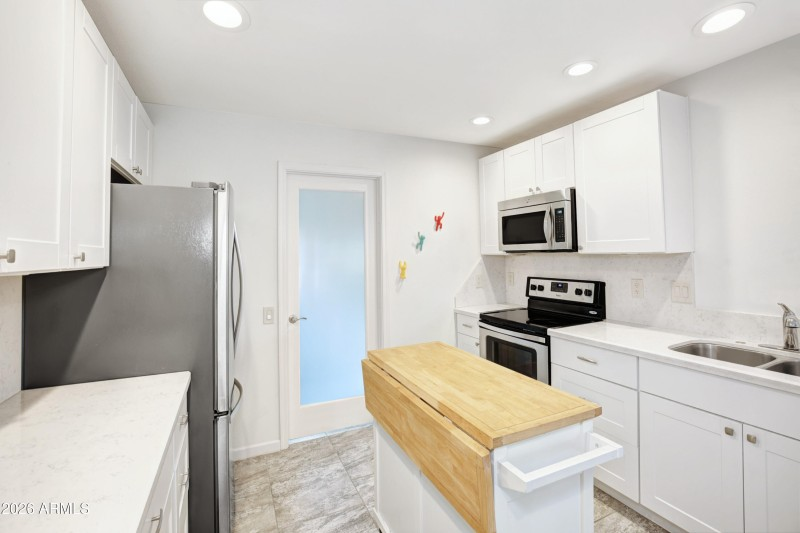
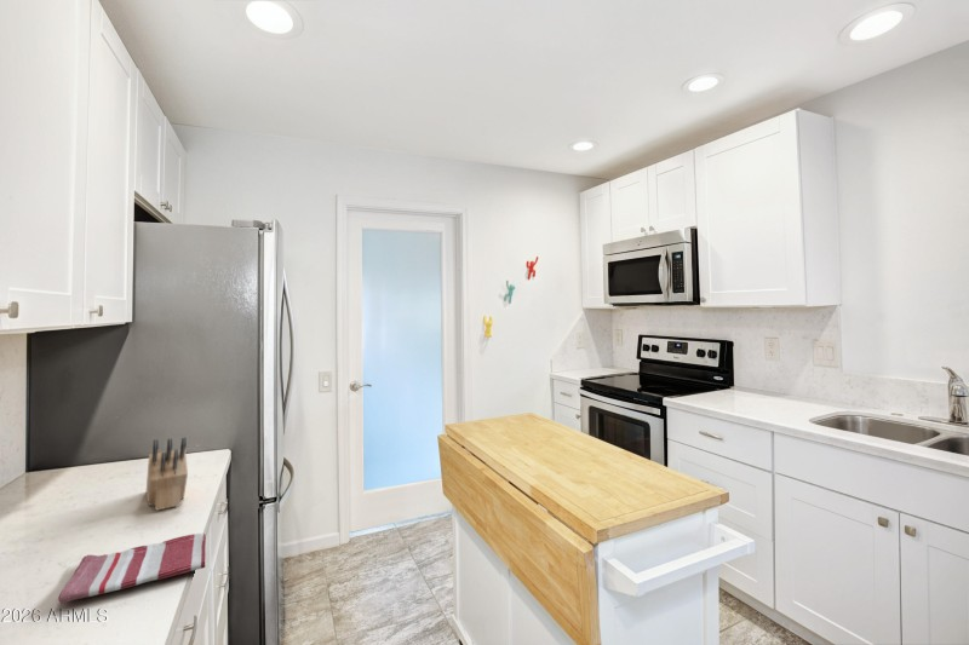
+ knife block (166, 467)
+ dish towel (142, 563)
